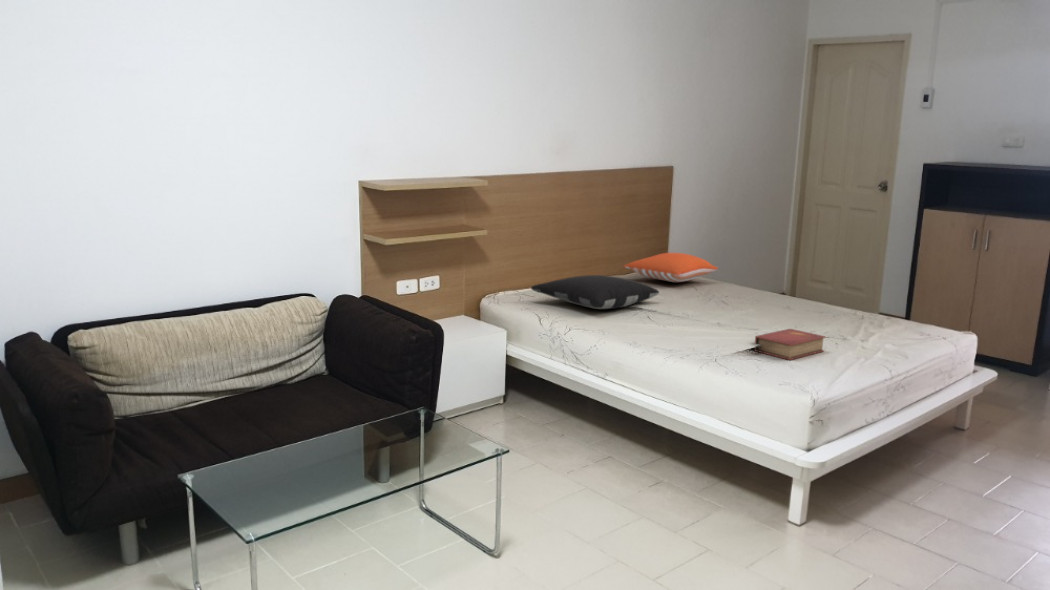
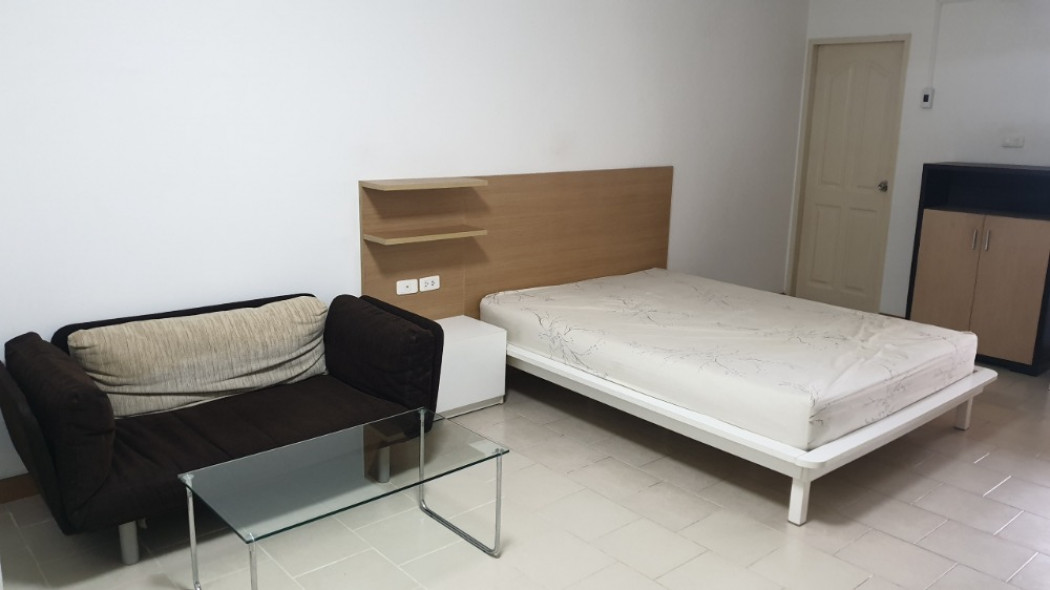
- book (790, 343)
- pillow (670, 267)
- pillow (595, 290)
